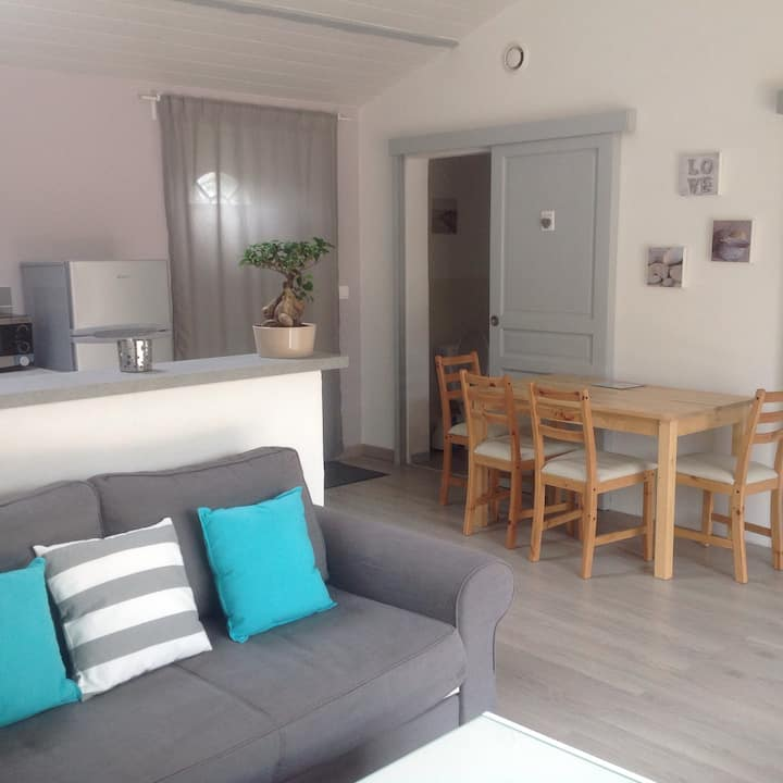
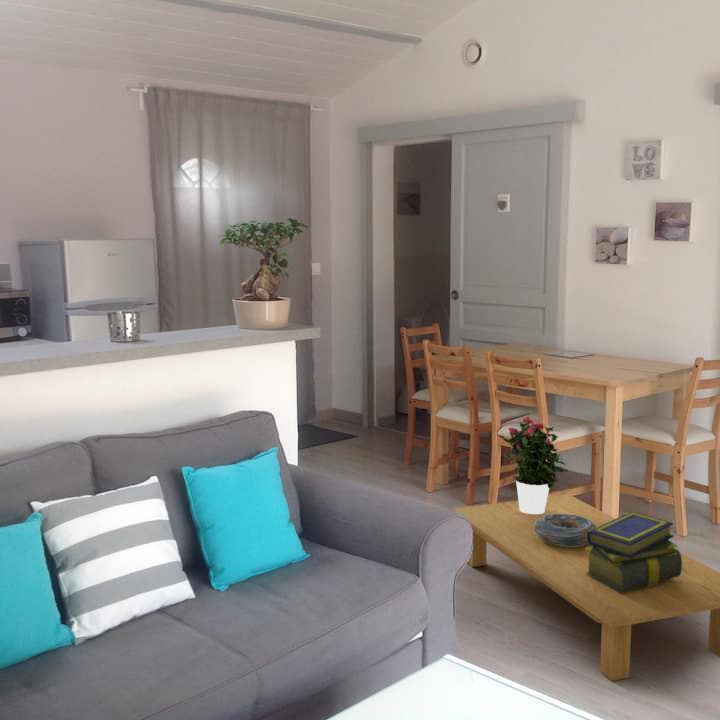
+ potted flower (532, 465)
+ decorative bowl (565, 529)
+ stack of books (632, 550)
+ coffee table (585, 575)
